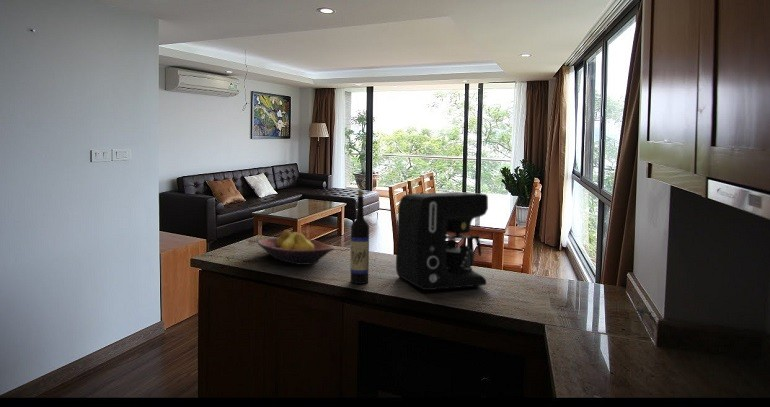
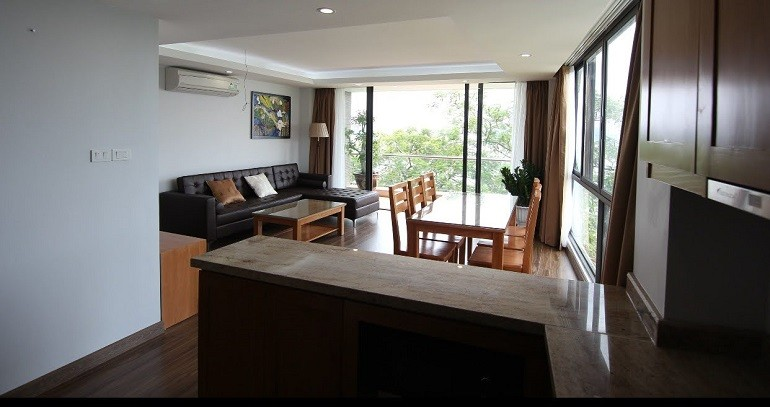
- fruit bowl (294, 245)
- coffee maker (445, 237)
- wine bottle (360, 236)
